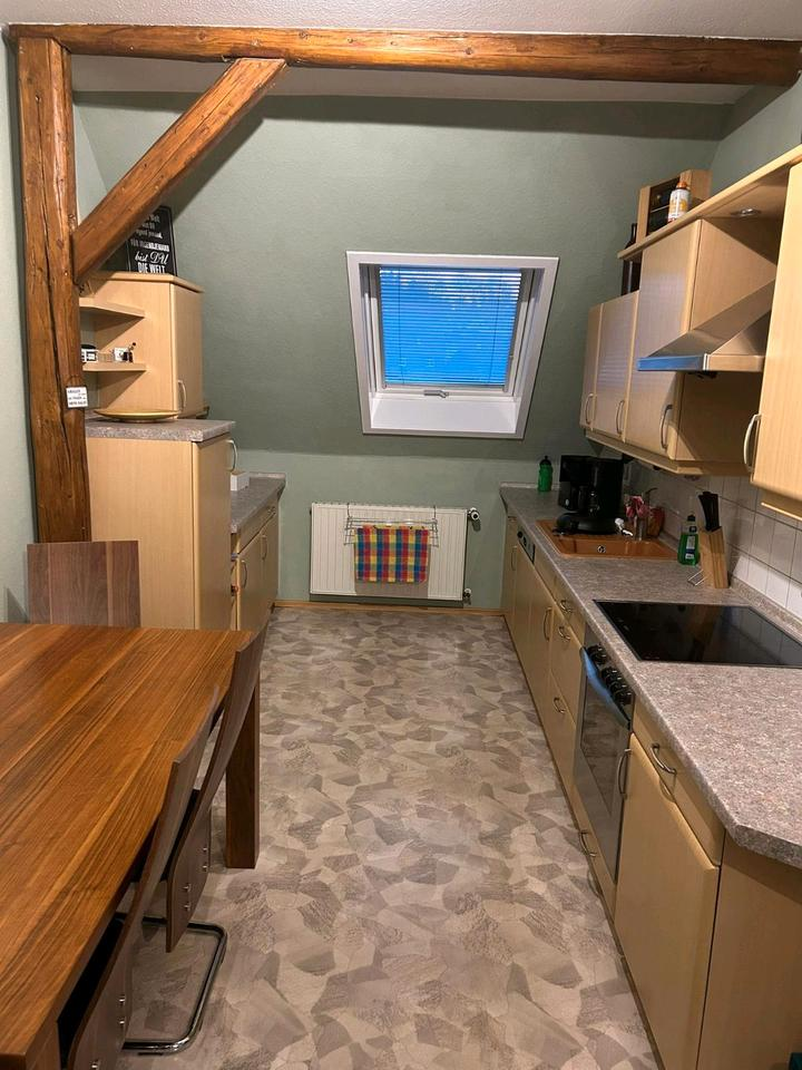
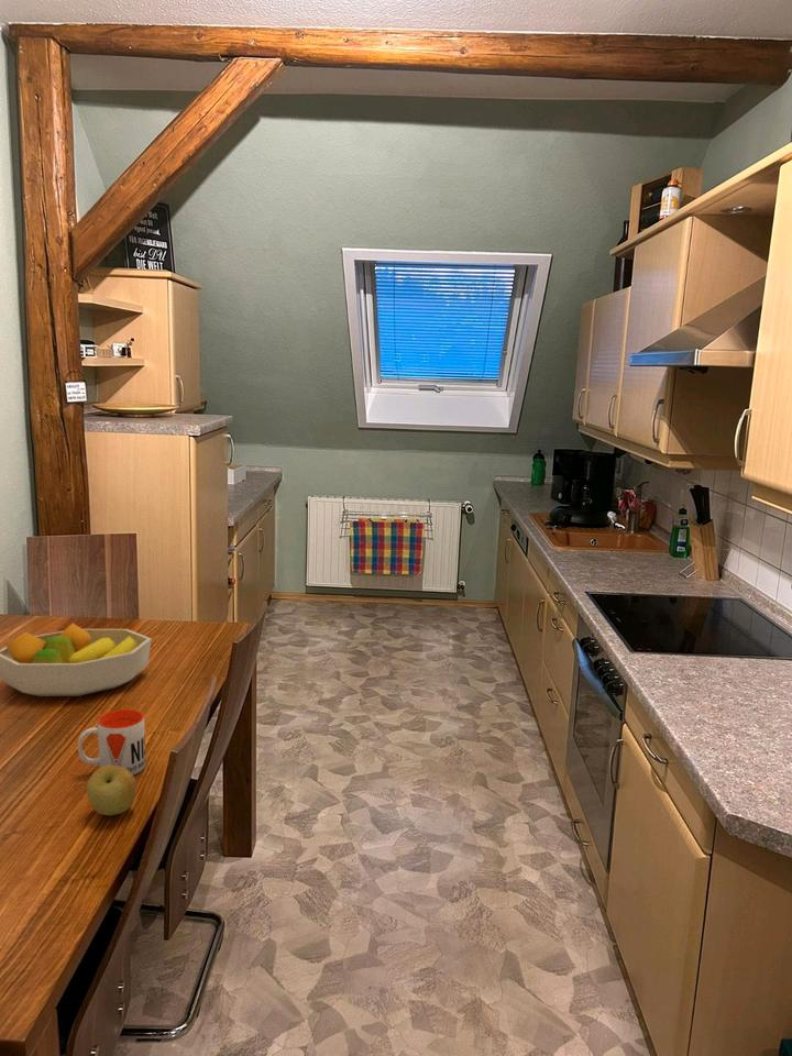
+ fruit bowl (76, 654)
+ apple (111, 791)
+ mug (111, 744)
